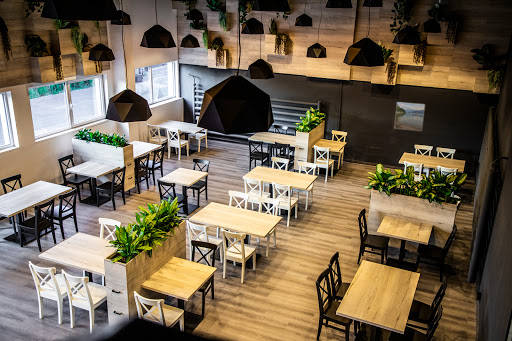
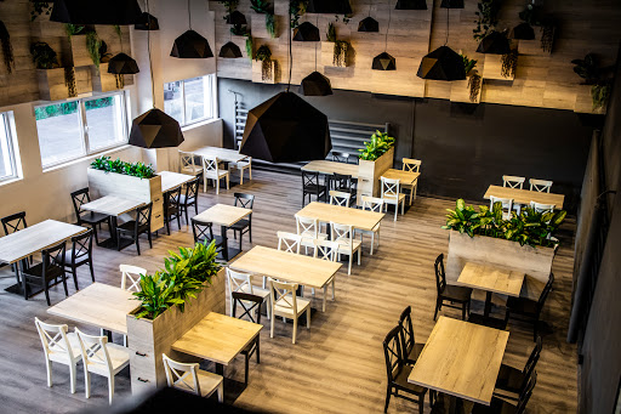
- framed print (409, 116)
